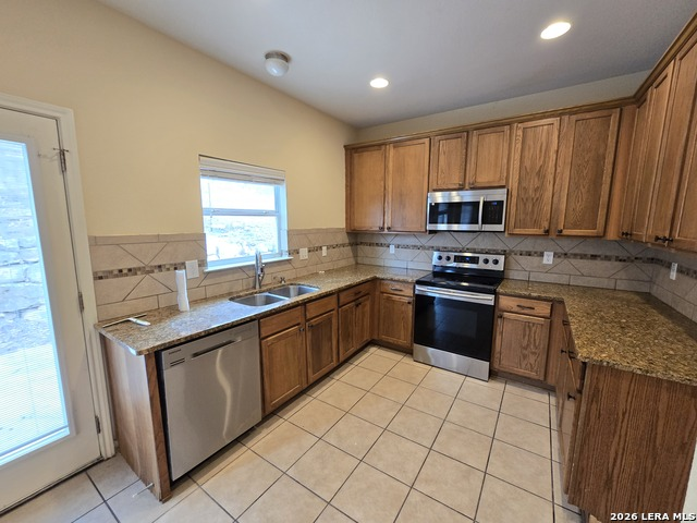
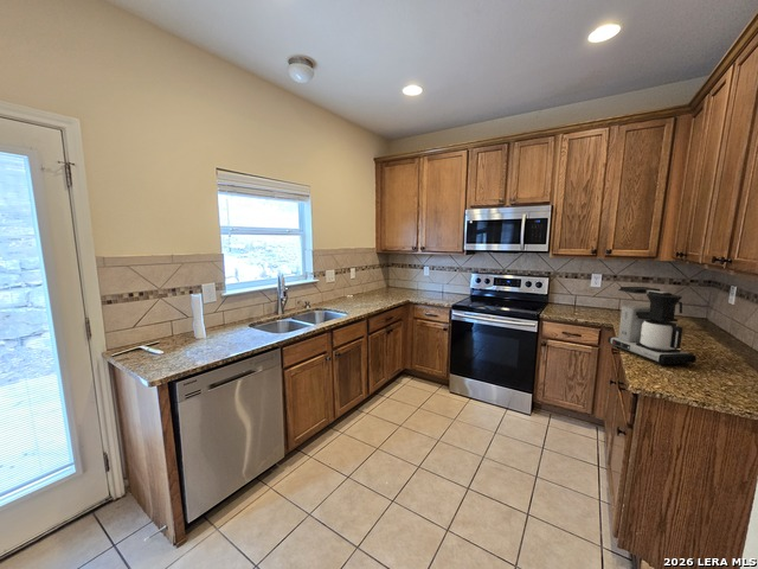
+ coffee maker (650, 322)
